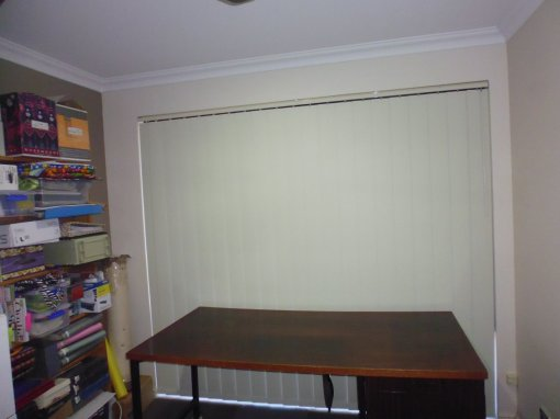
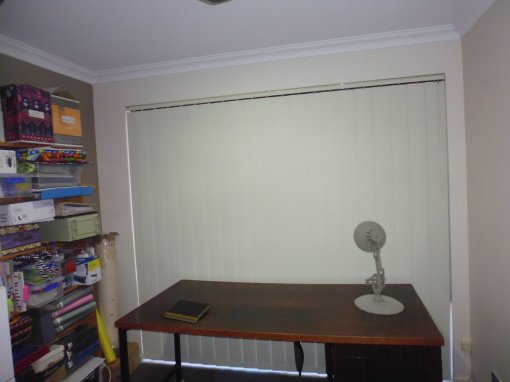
+ desk lamp (376, 263)
+ notepad (187, 310)
